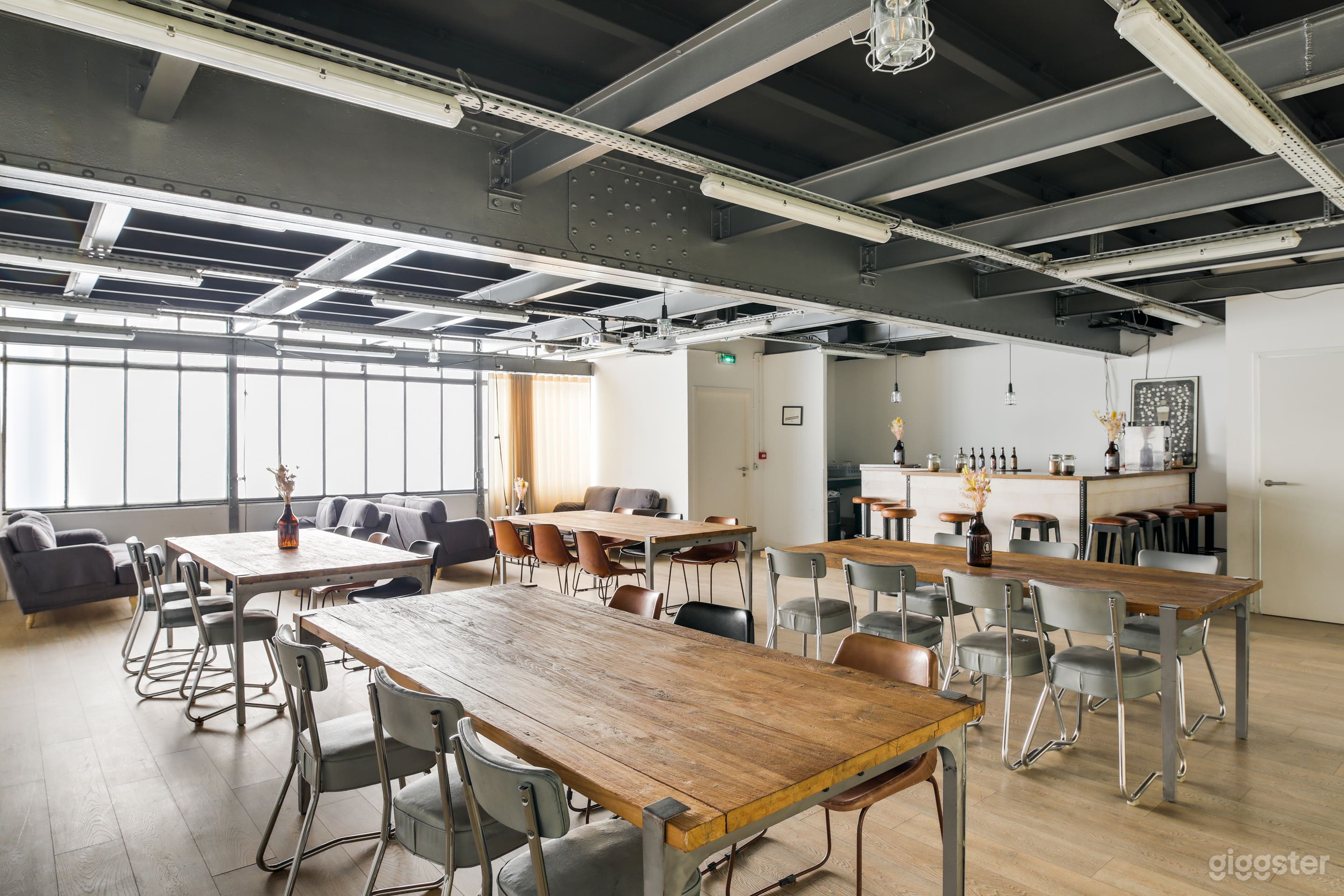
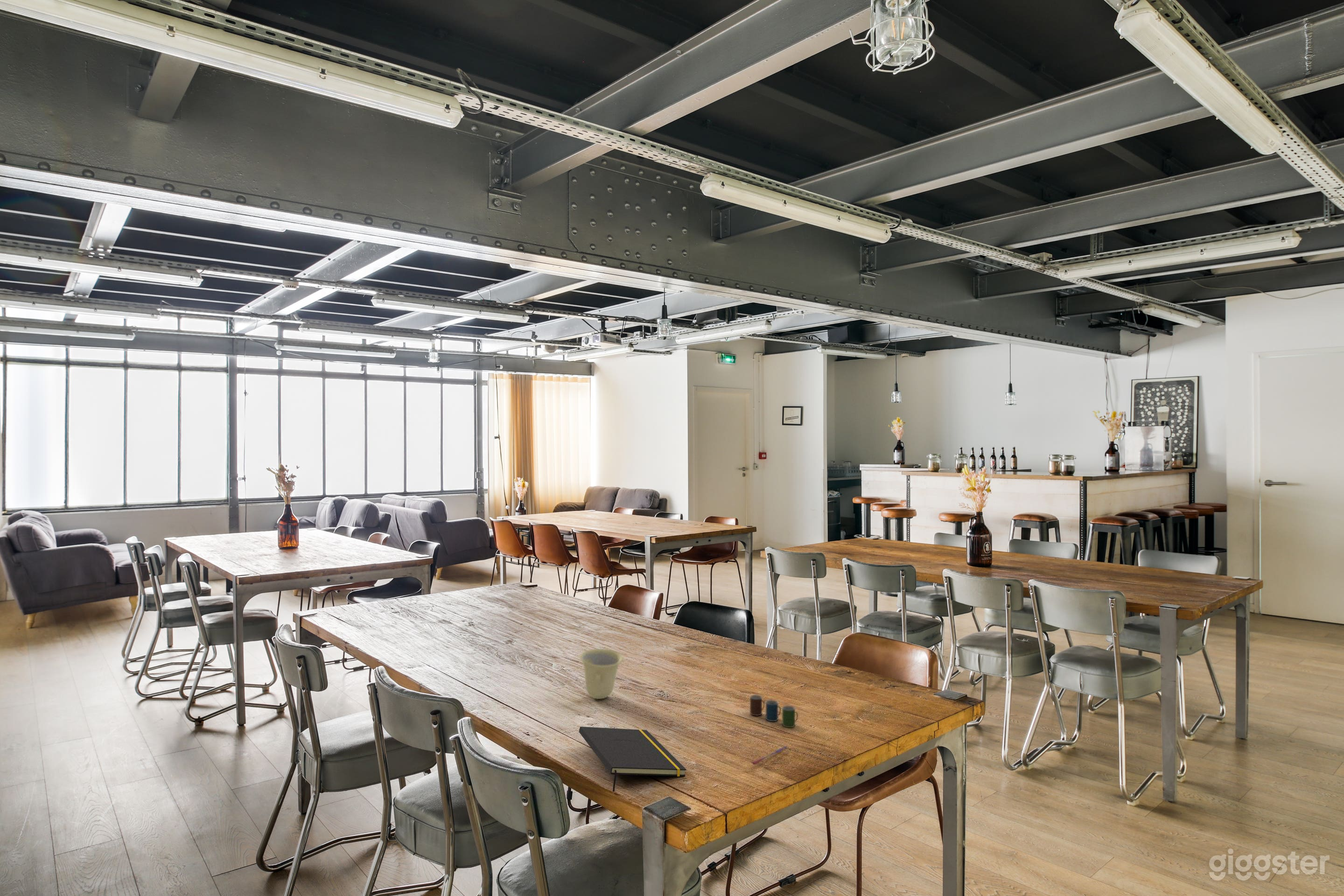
+ pen (770, 754)
+ cup (602, 676)
+ cup (774, 706)
+ notepad (630, 750)
